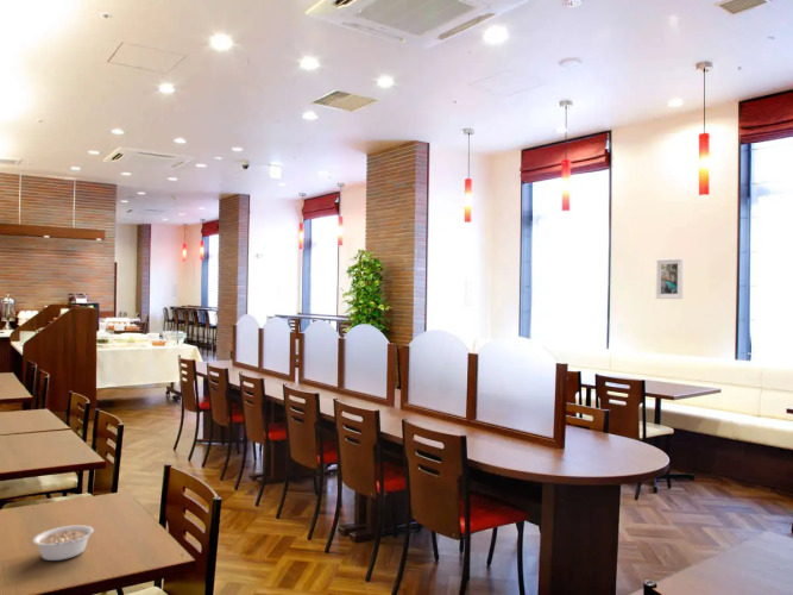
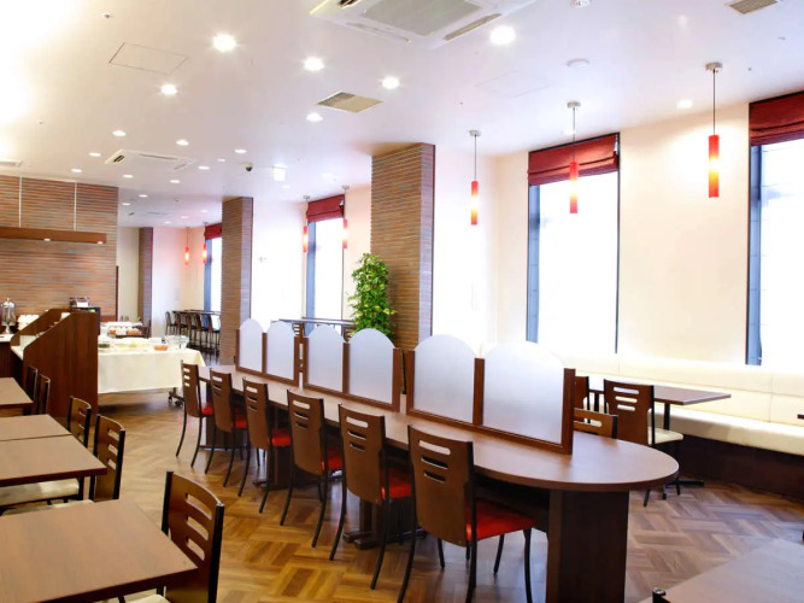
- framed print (669, 278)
- legume (65, 541)
